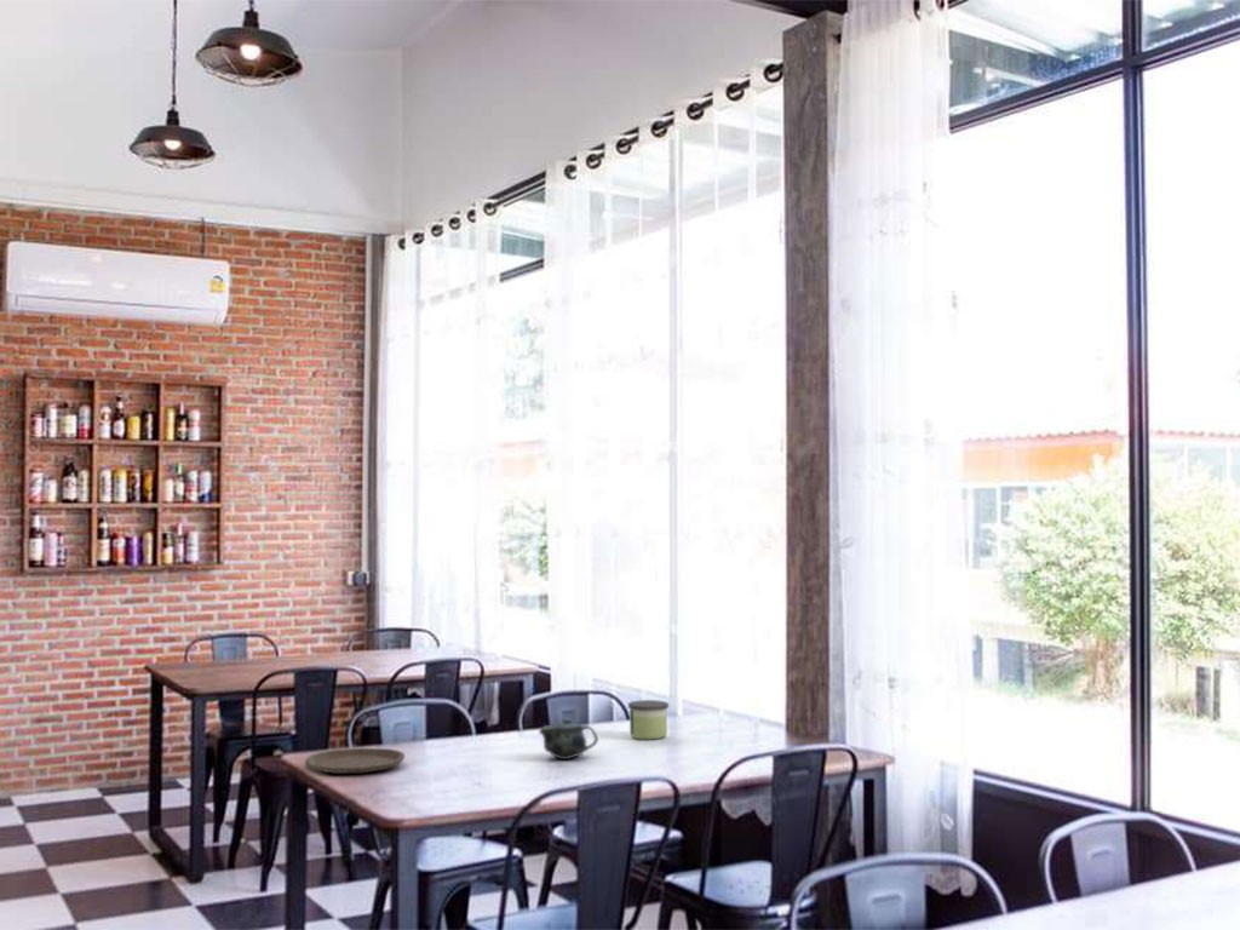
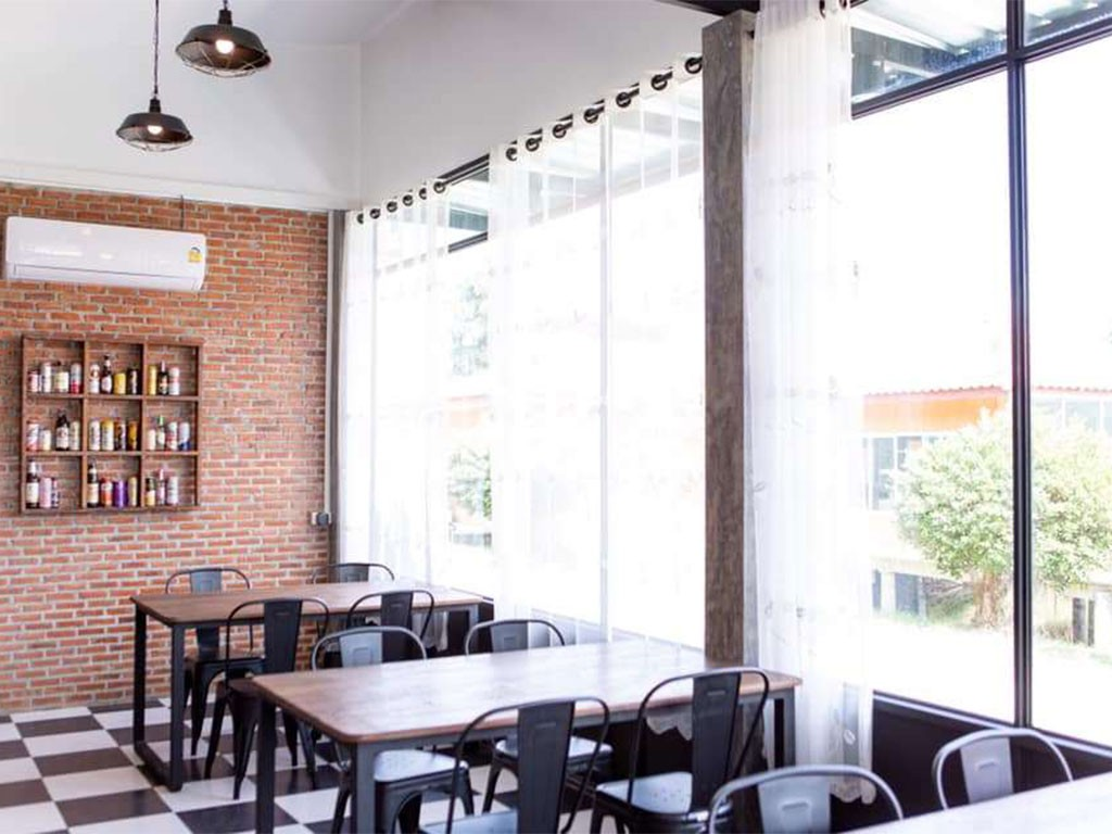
- plate (355, 760)
- candle (648, 719)
- chinaware (568, 737)
